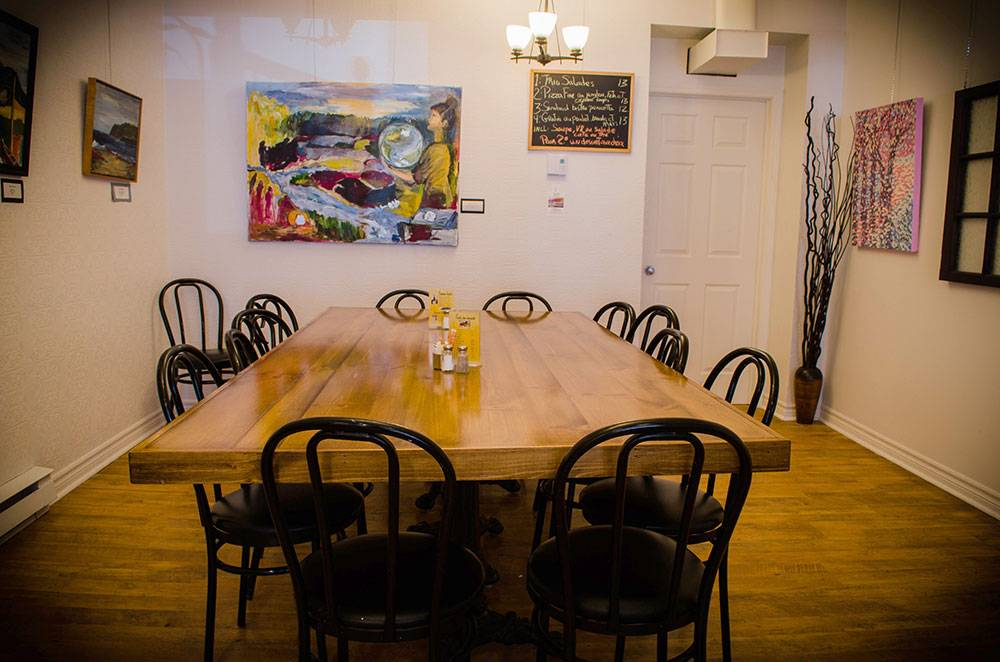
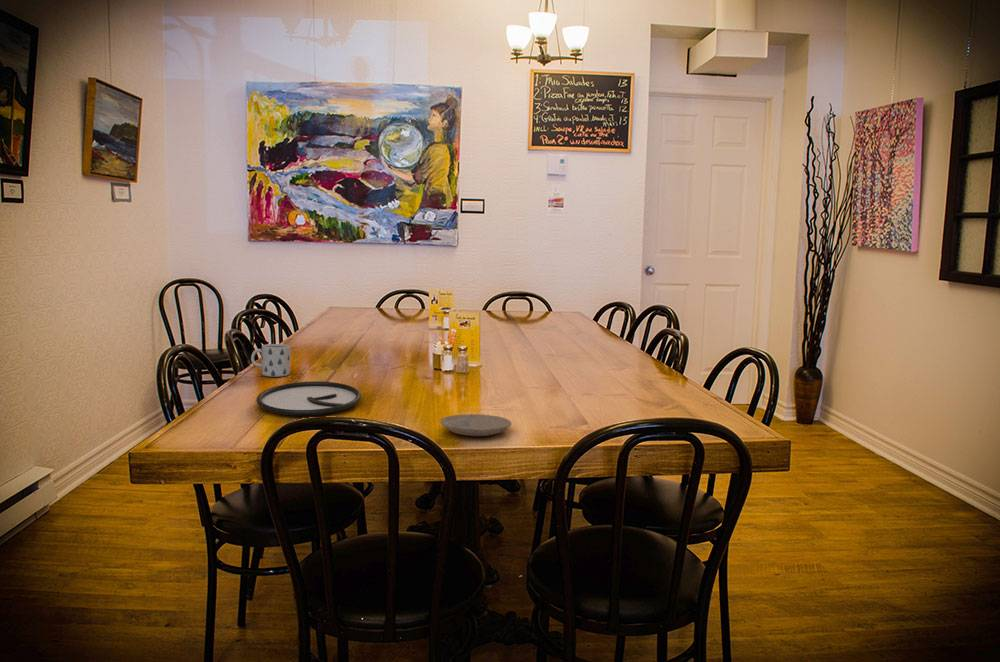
+ plate (475, 426)
+ plate (309, 397)
+ mug (270, 360)
